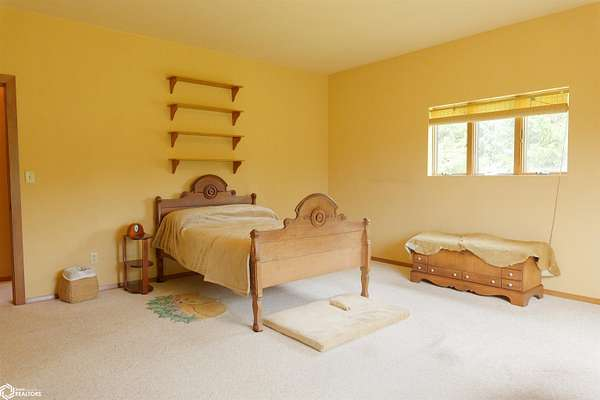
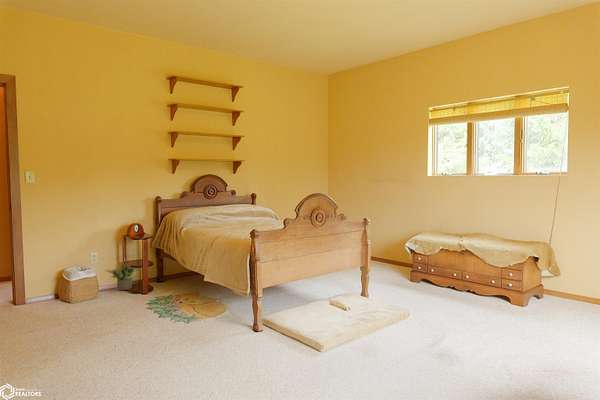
+ potted plant (120, 275)
